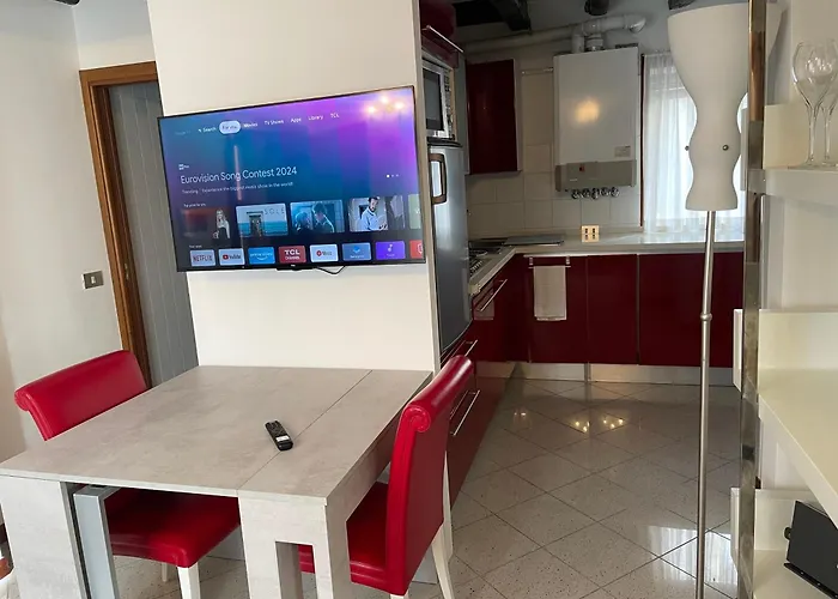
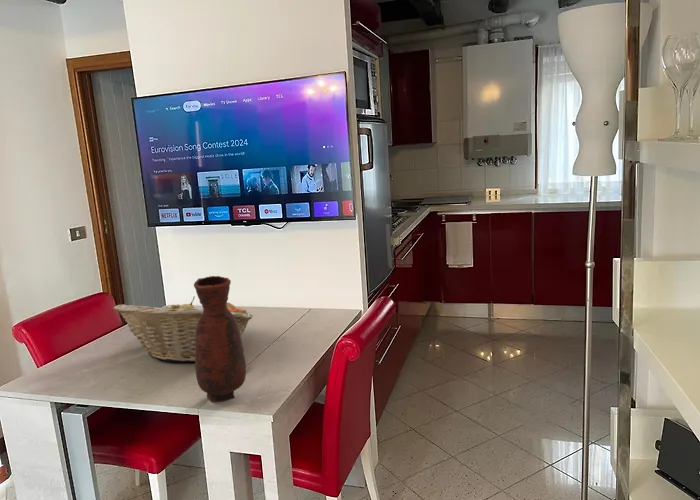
+ fruit basket (185, 322)
+ vase (217, 338)
